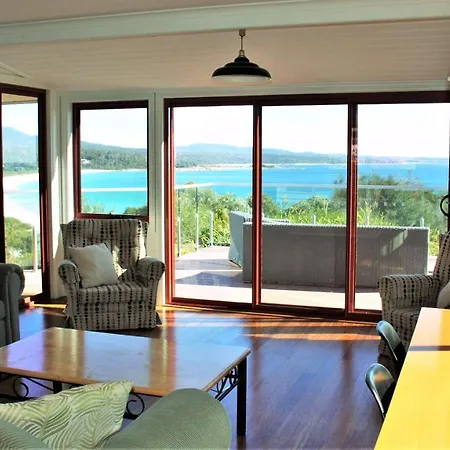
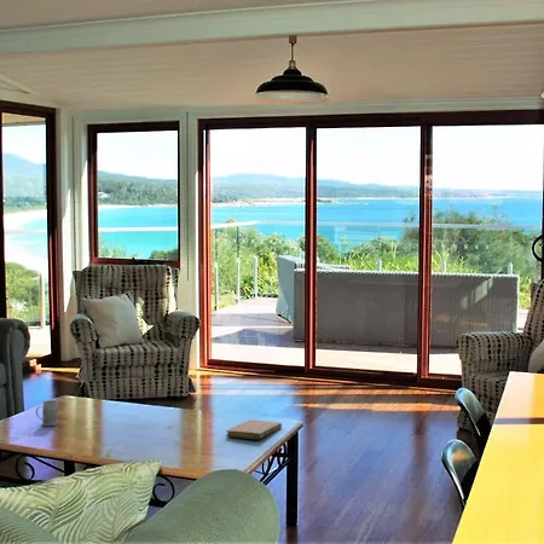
+ notebook (254, 429)
+ mug (46, 413)
